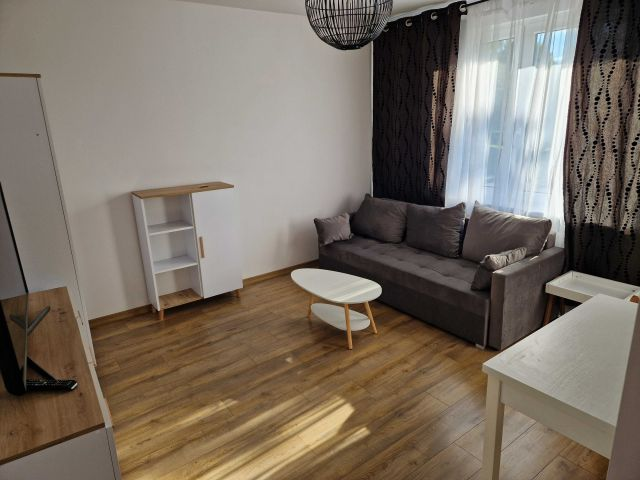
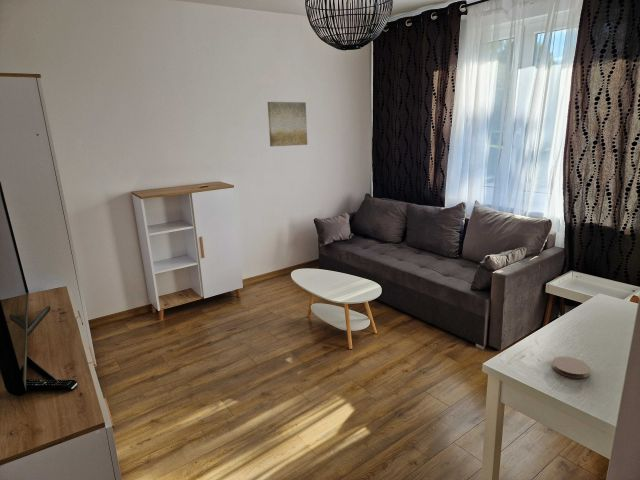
+ coaster (570, 367)
+ wall art (288, 124)
